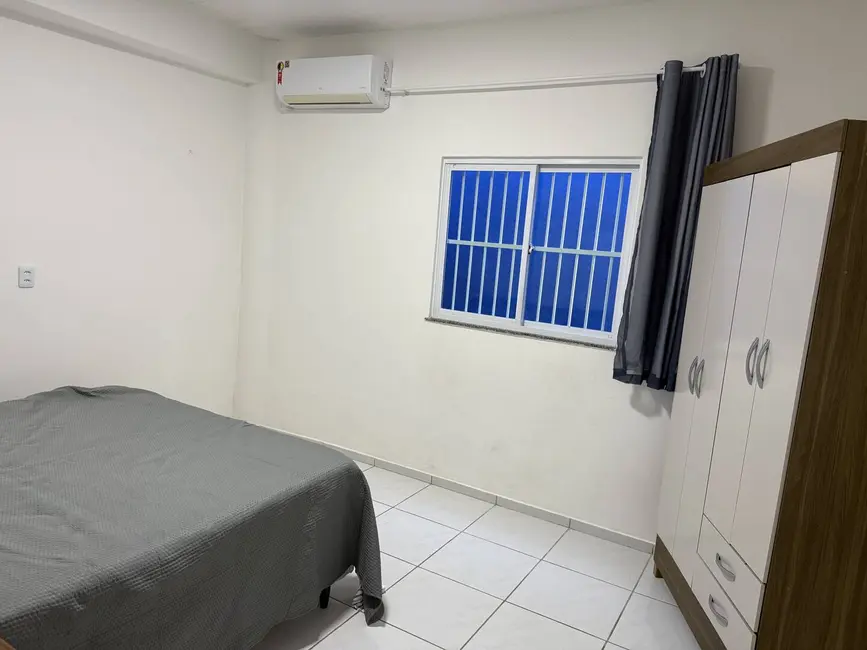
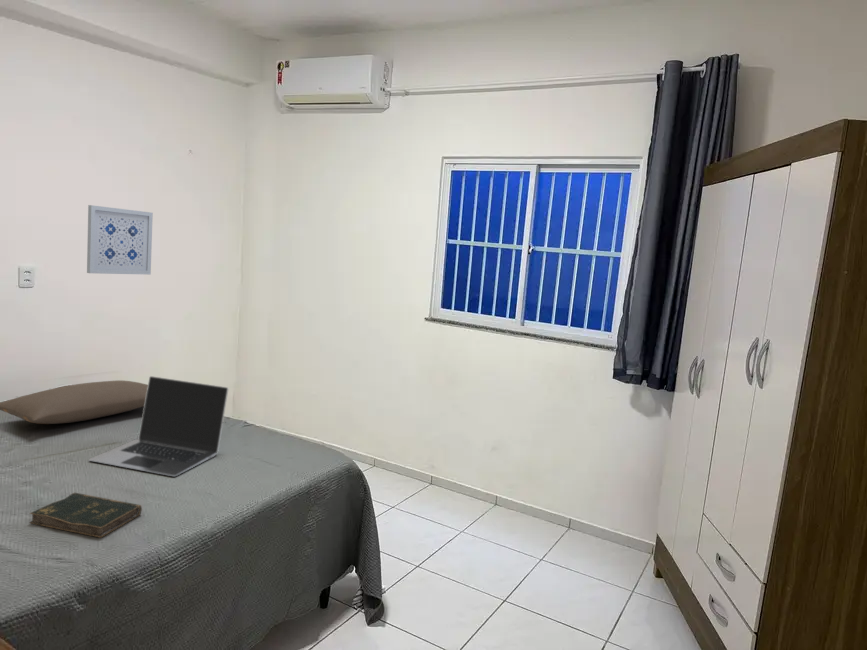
+ wall art (121, 241)
+ pillow (88, 400)
+ bible (87, 513)
+ laptop (161, 422)
